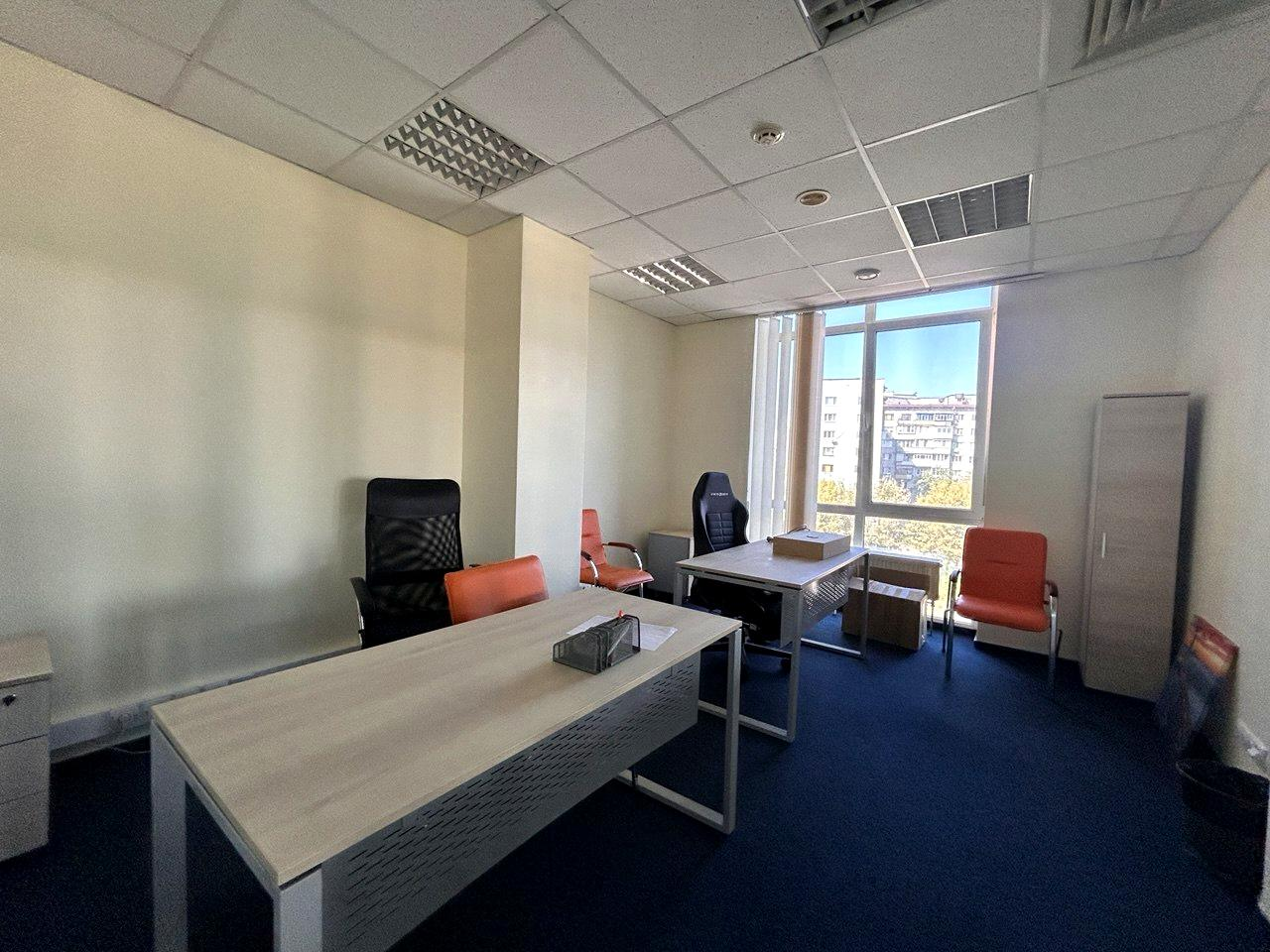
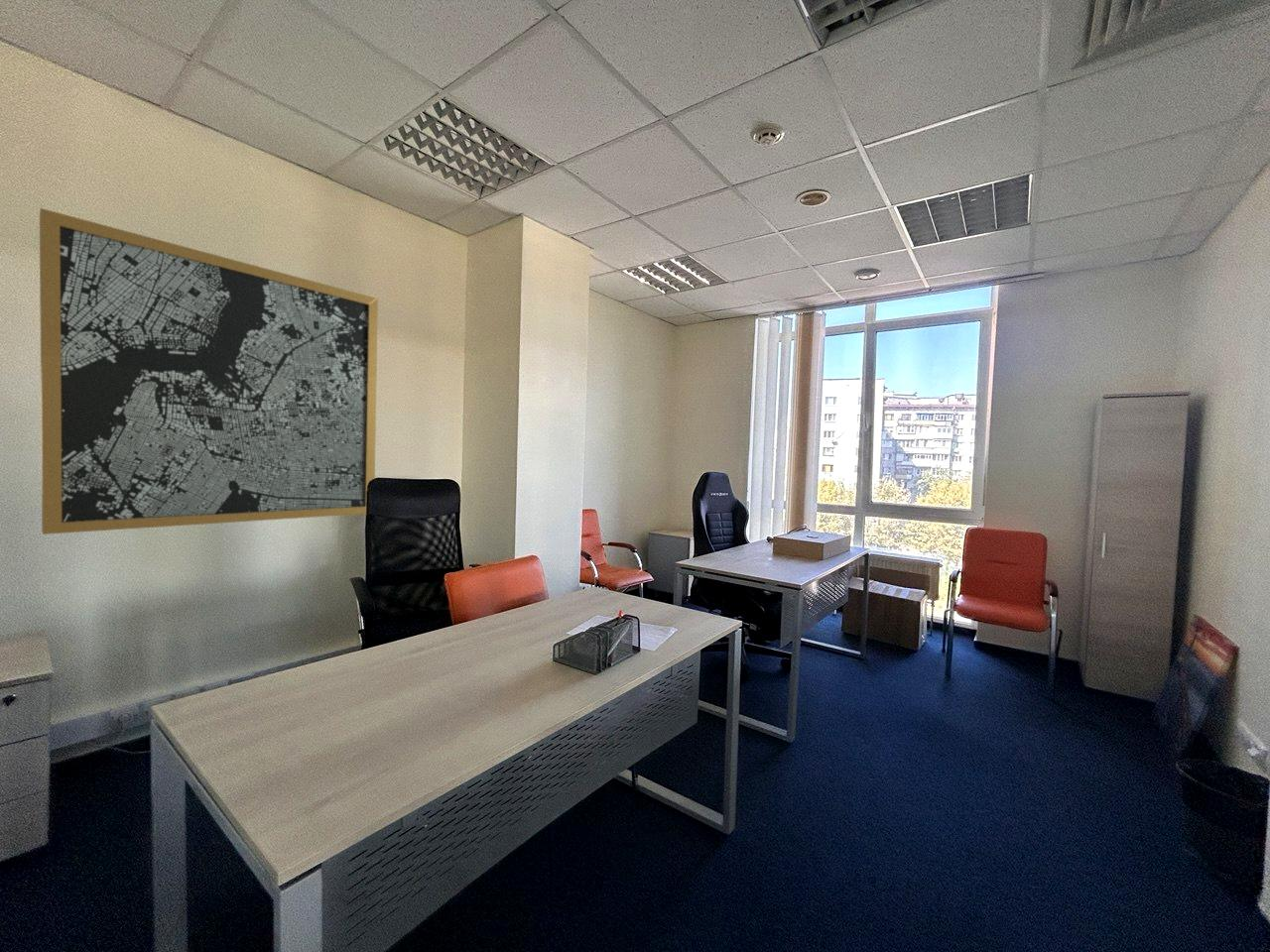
+ wall art (240, 394)
